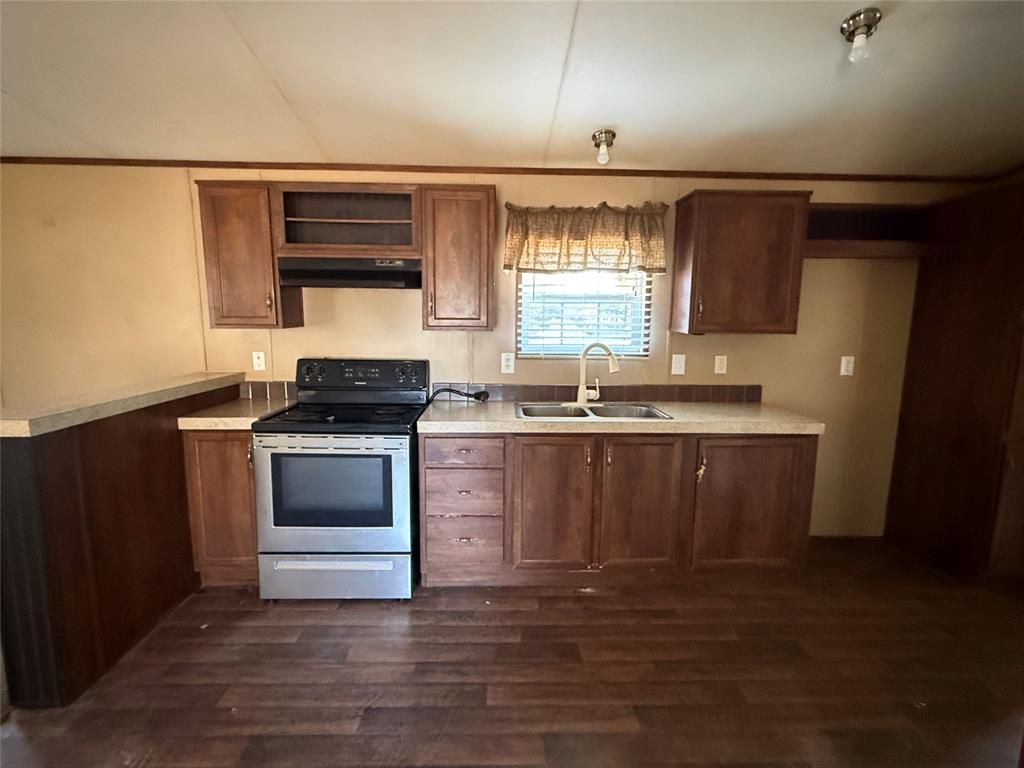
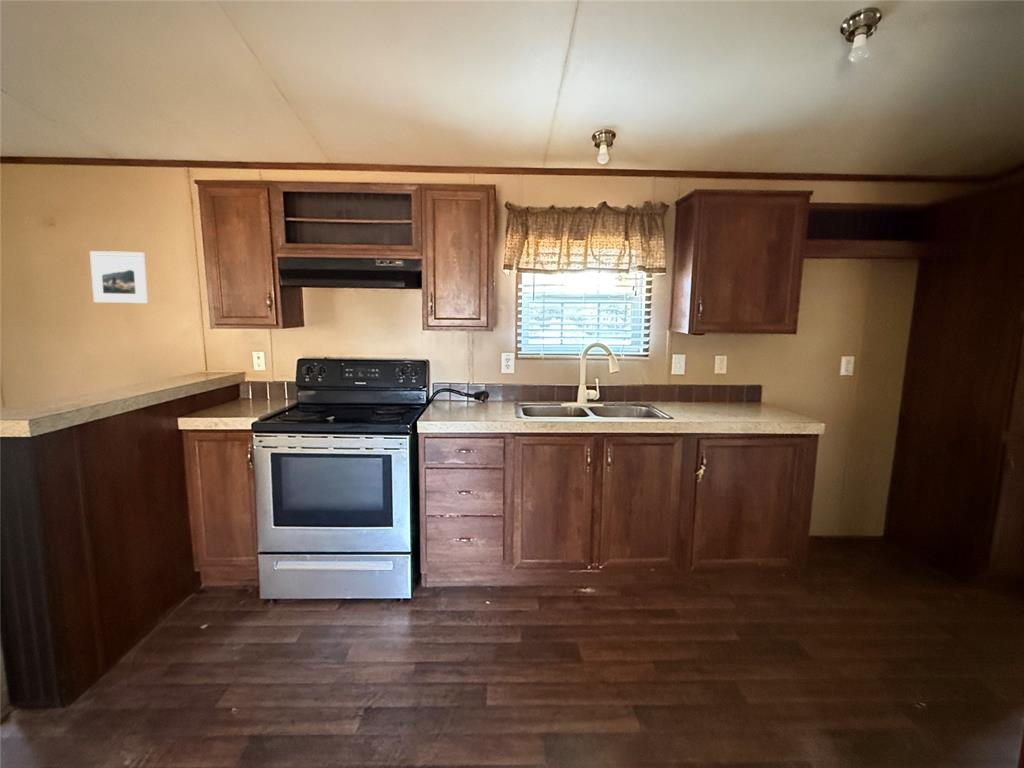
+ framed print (119, 277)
